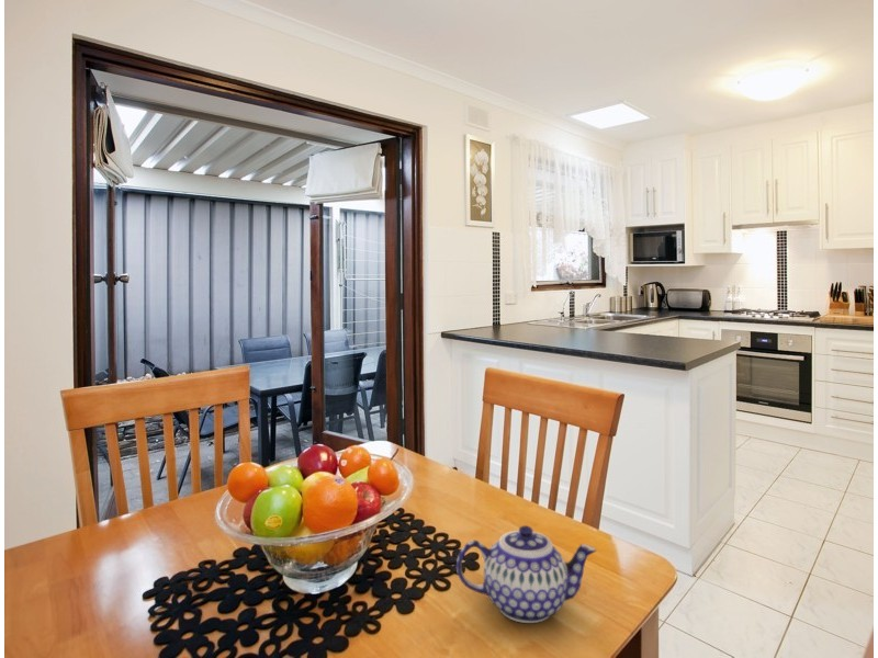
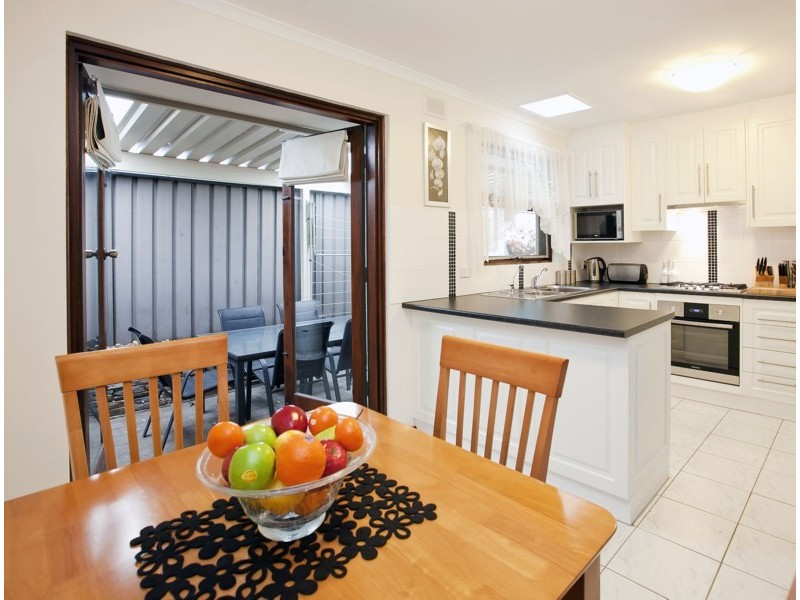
- teapot (526, 566)
